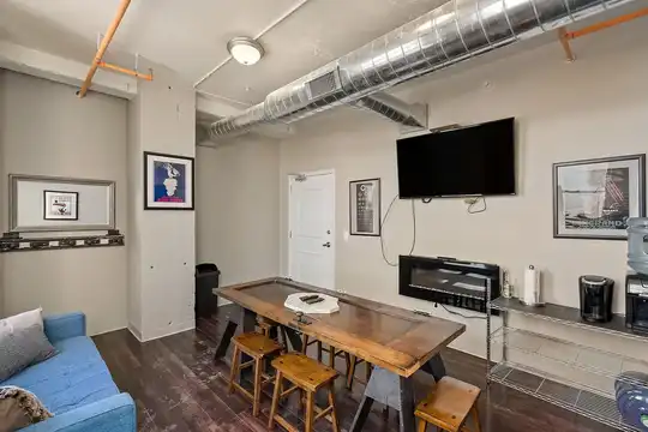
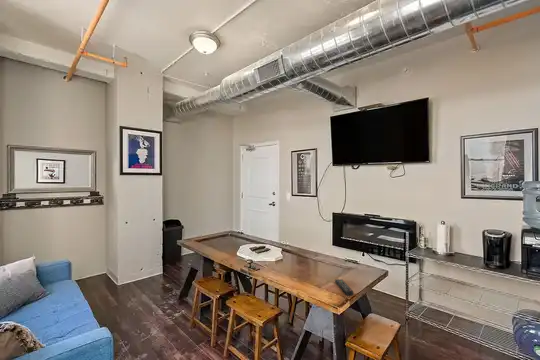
+ remote control (343, 286)
